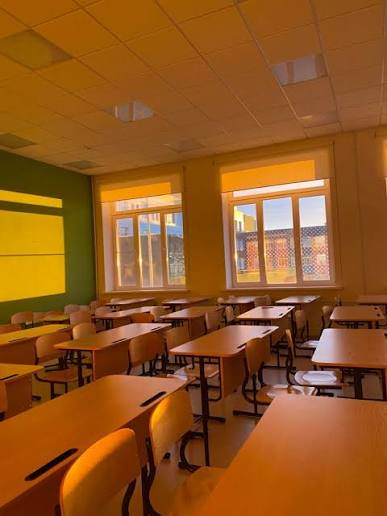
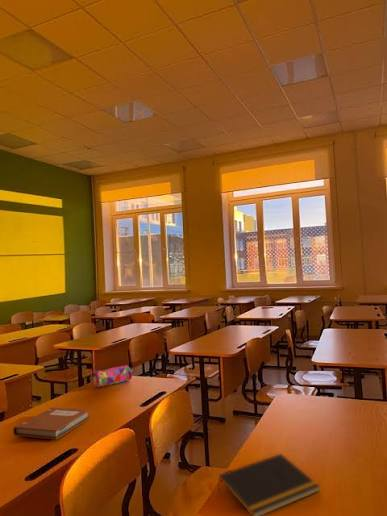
+ pencil case (112, 375)
+ notepad (269, 482)
+ notebook (54, 421)
